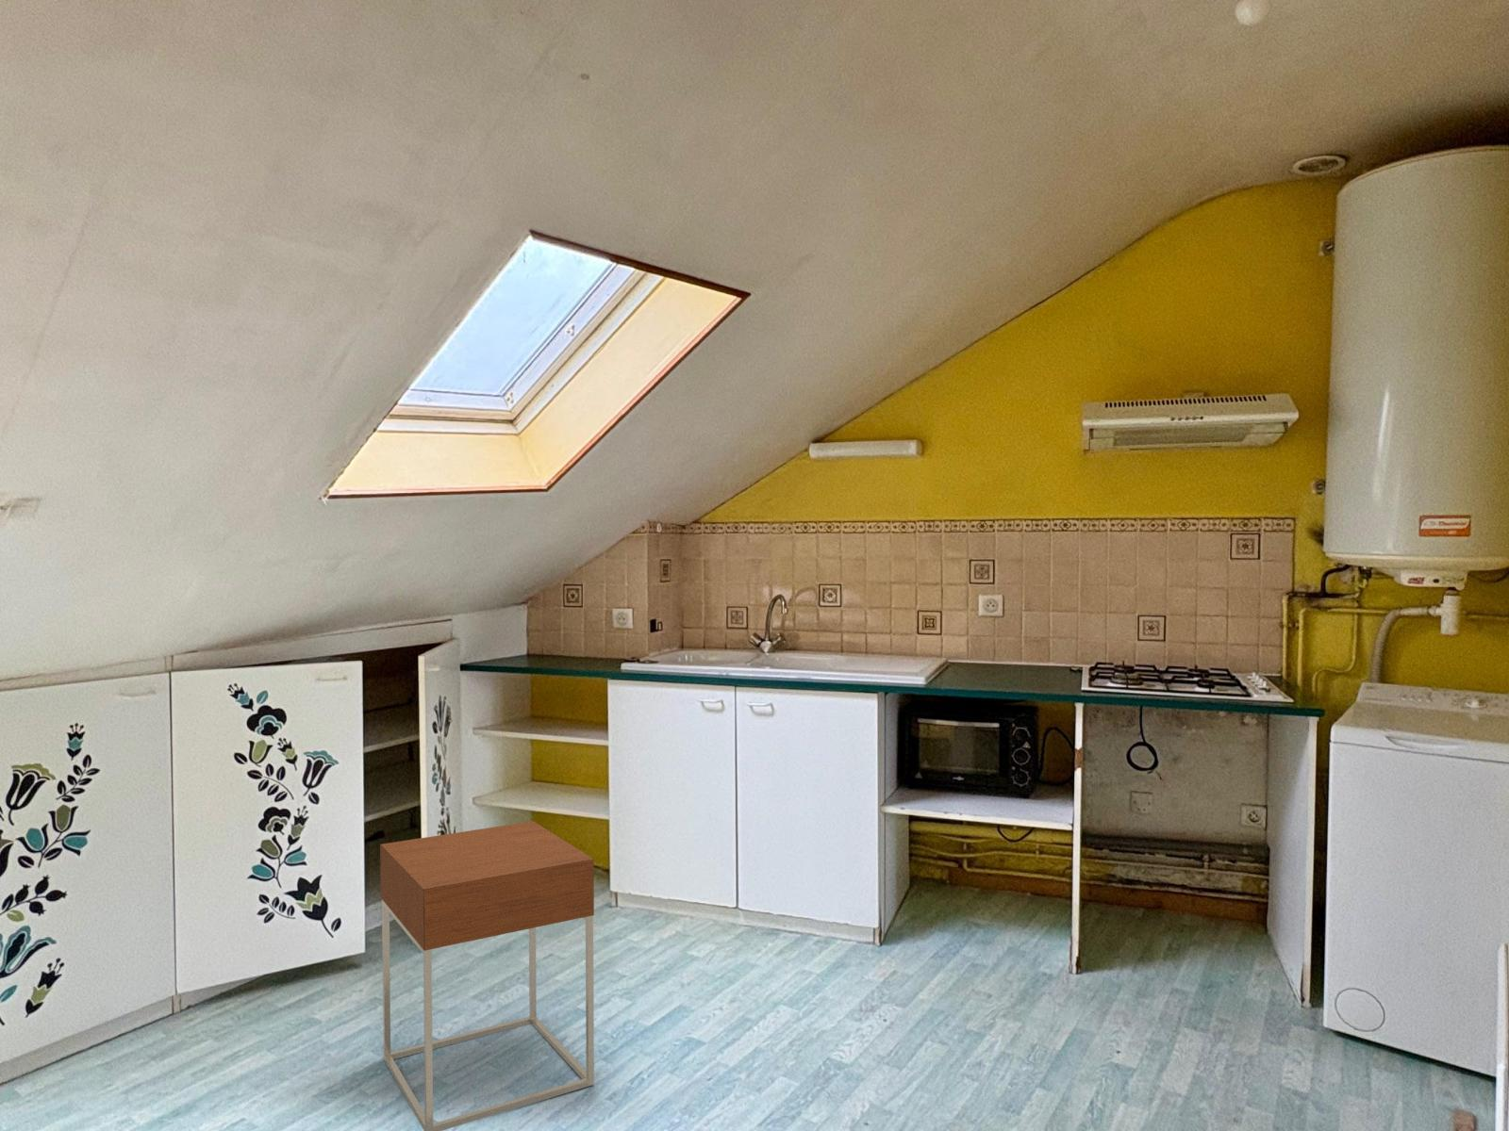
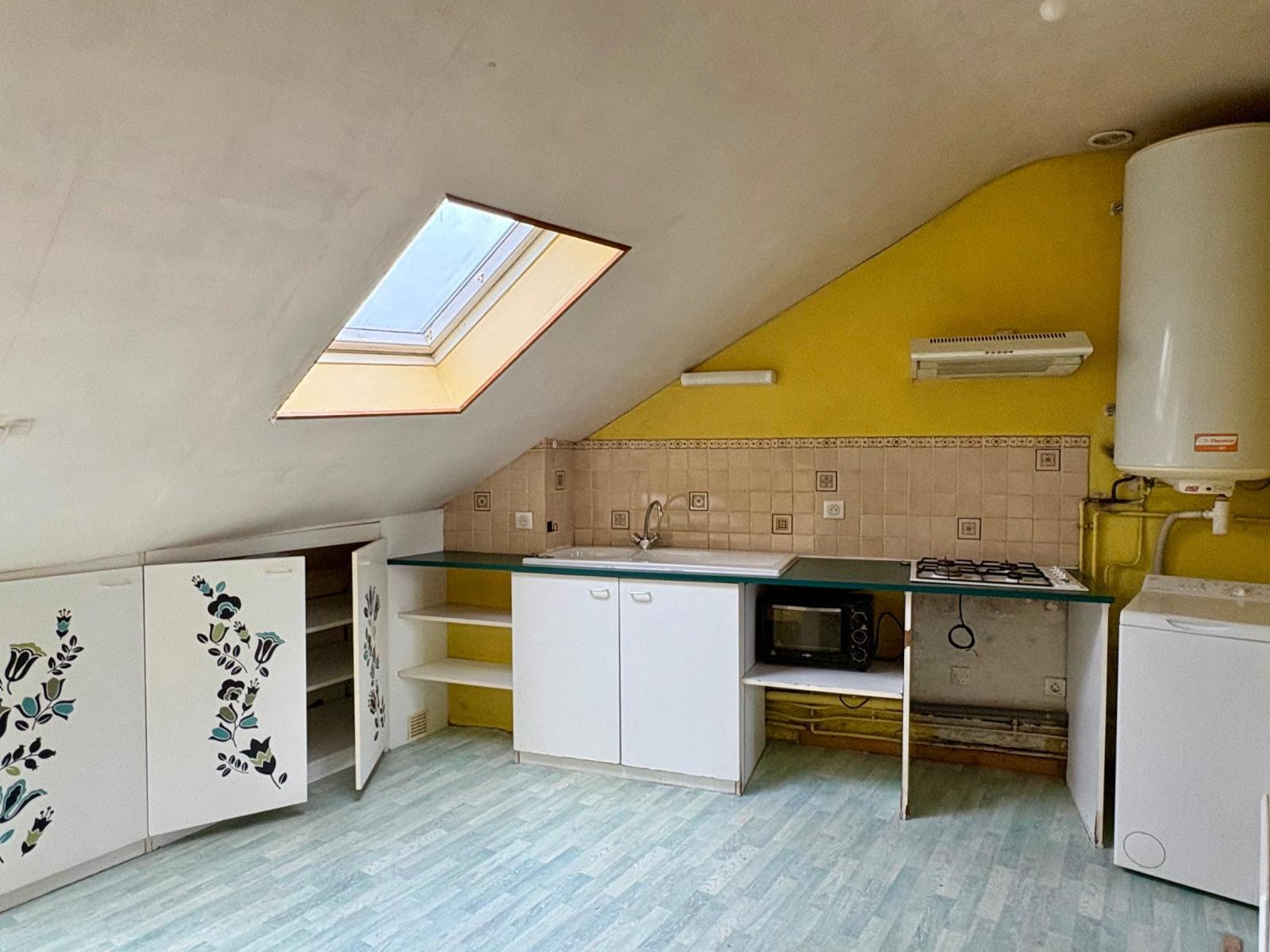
- table (478, 939)
